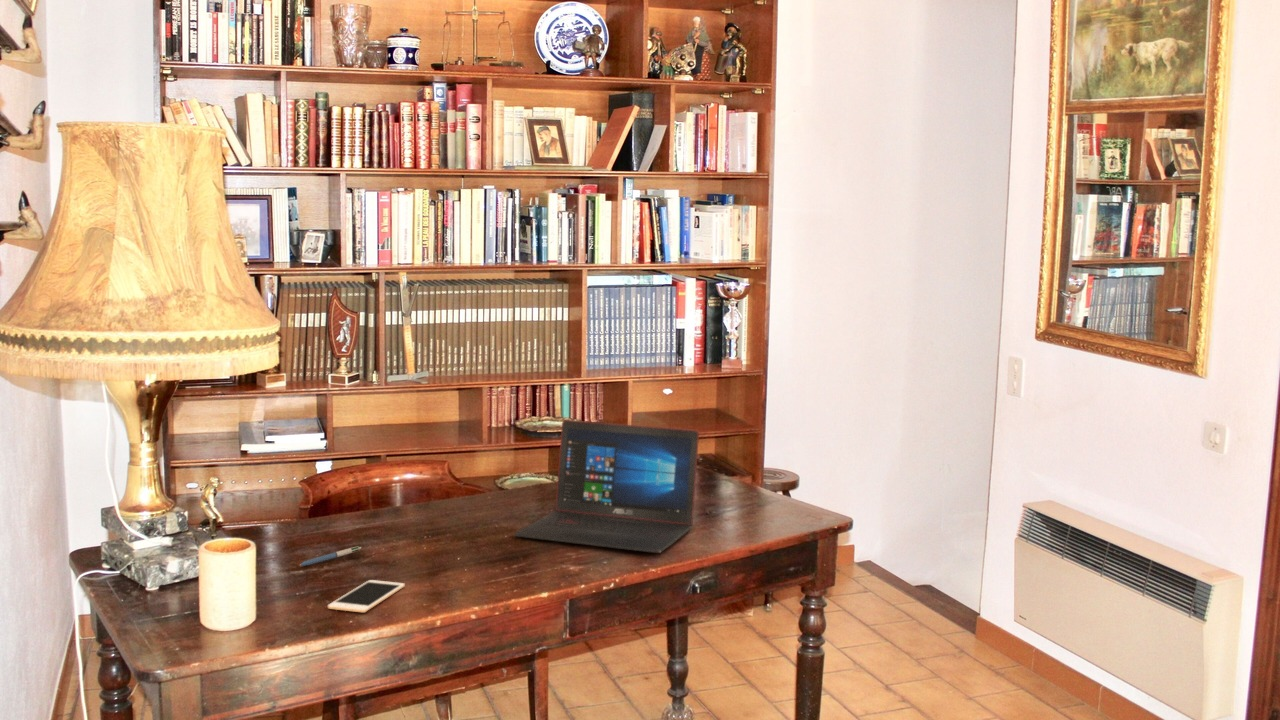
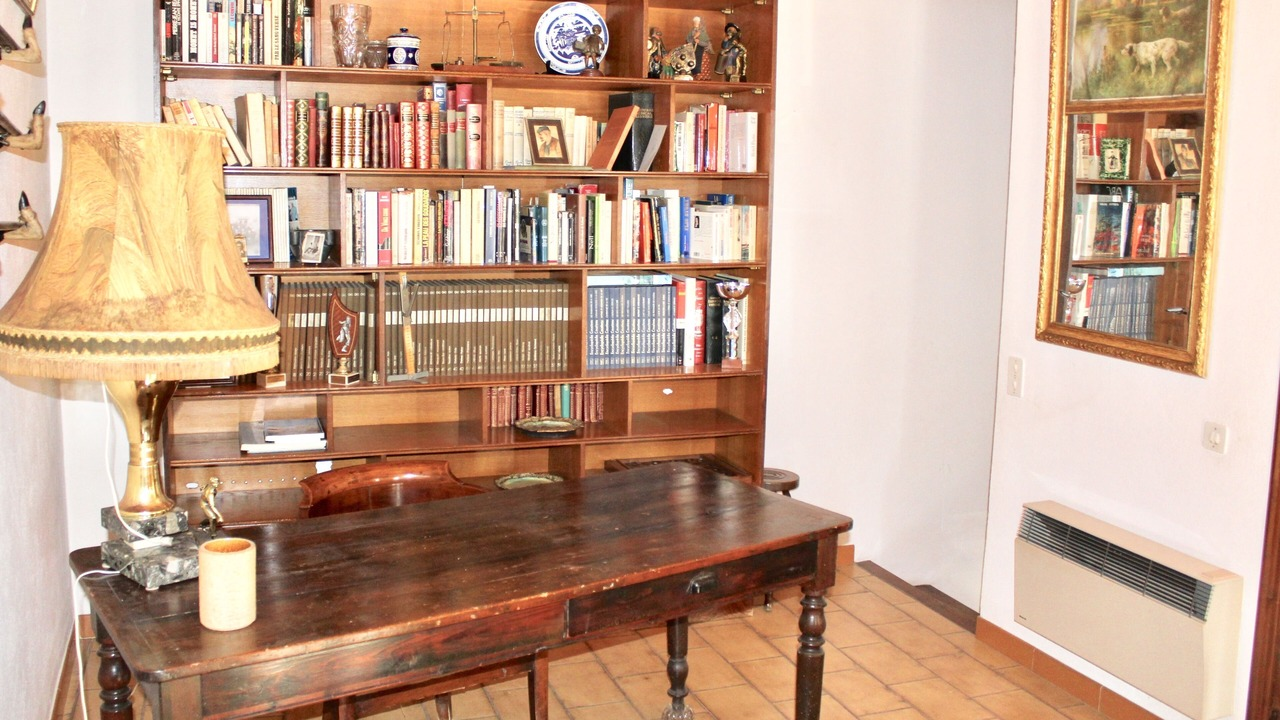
- laptop (607, 483)
- cell phone (367, 595)
- pen (330, 555)
